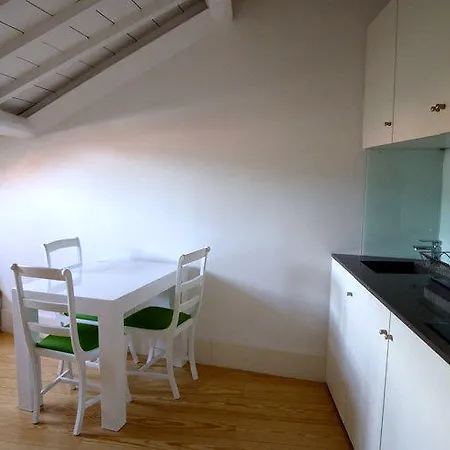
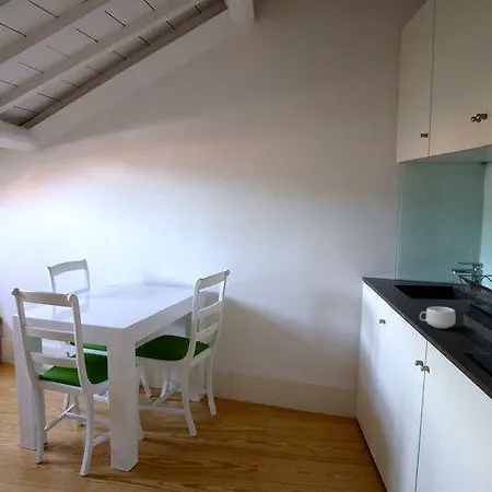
+ mug (436, 317)
